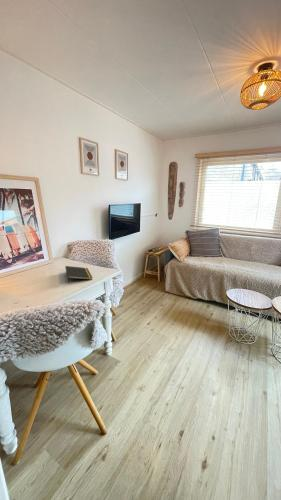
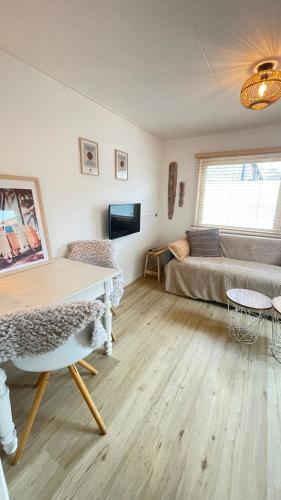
- notepad (78, 272)
